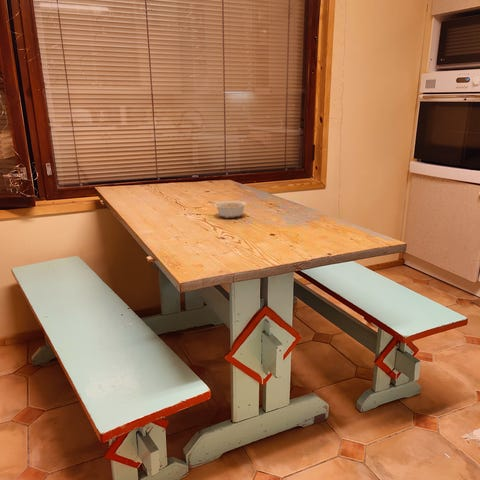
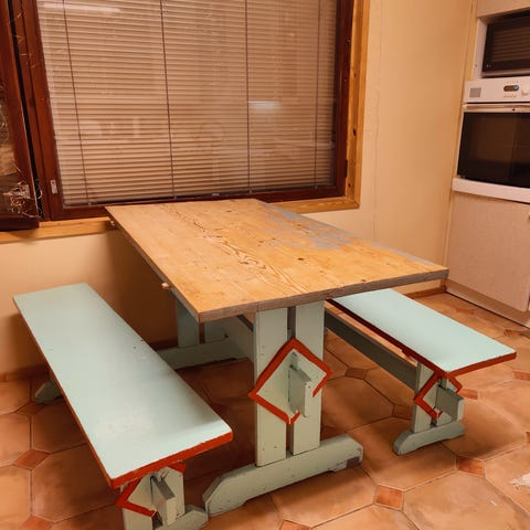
- legume (229, 208)
